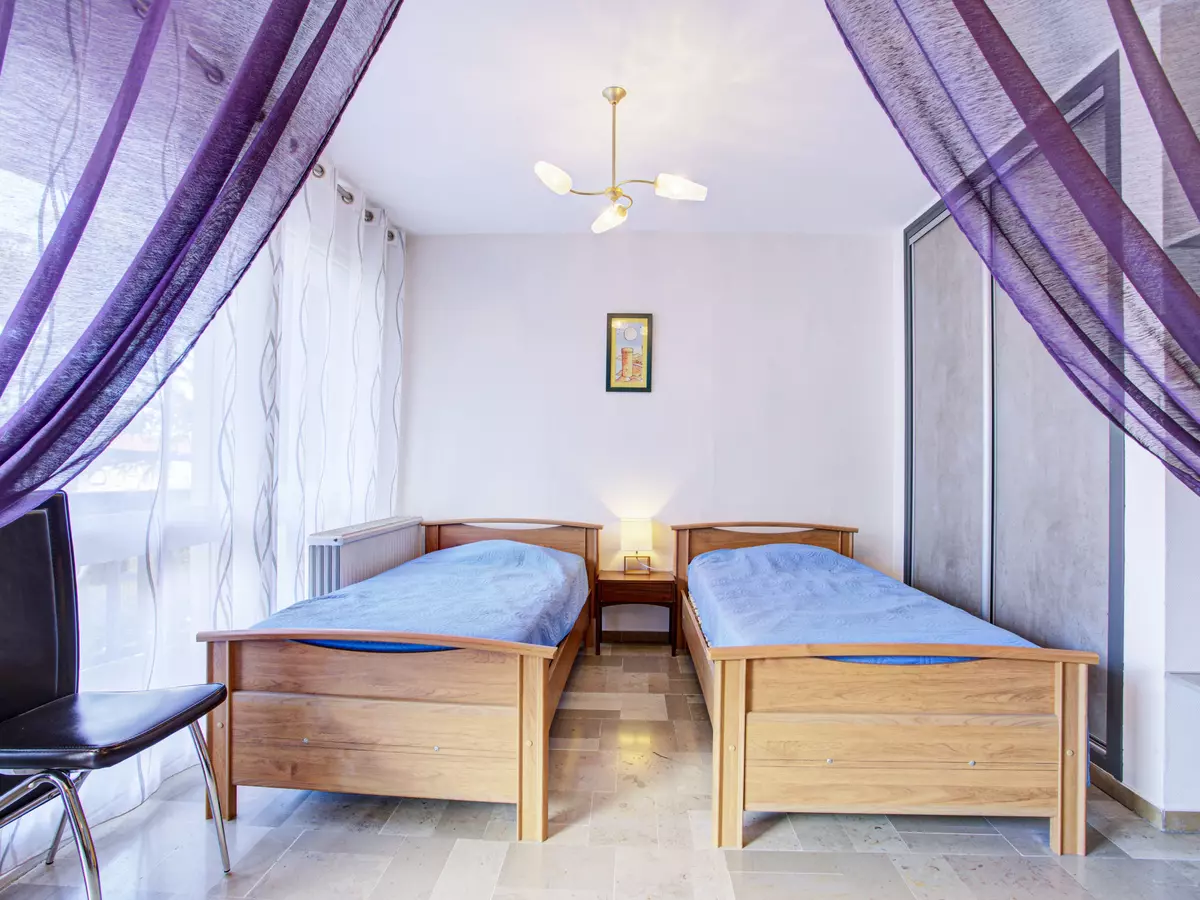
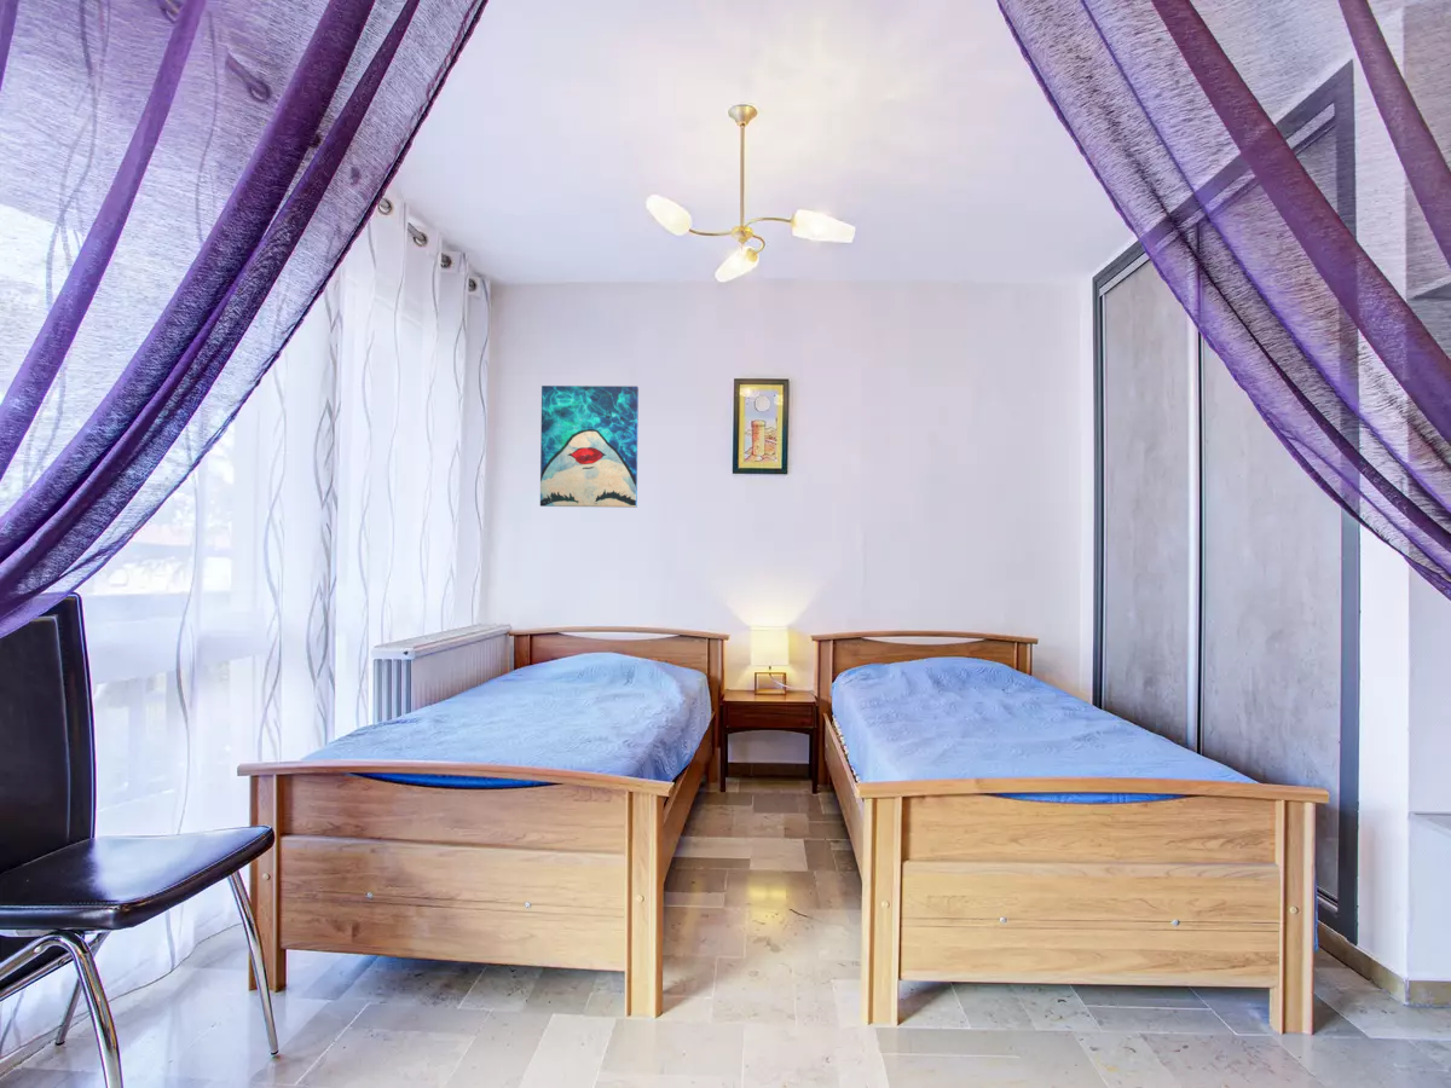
+ wall art (589, 446)
